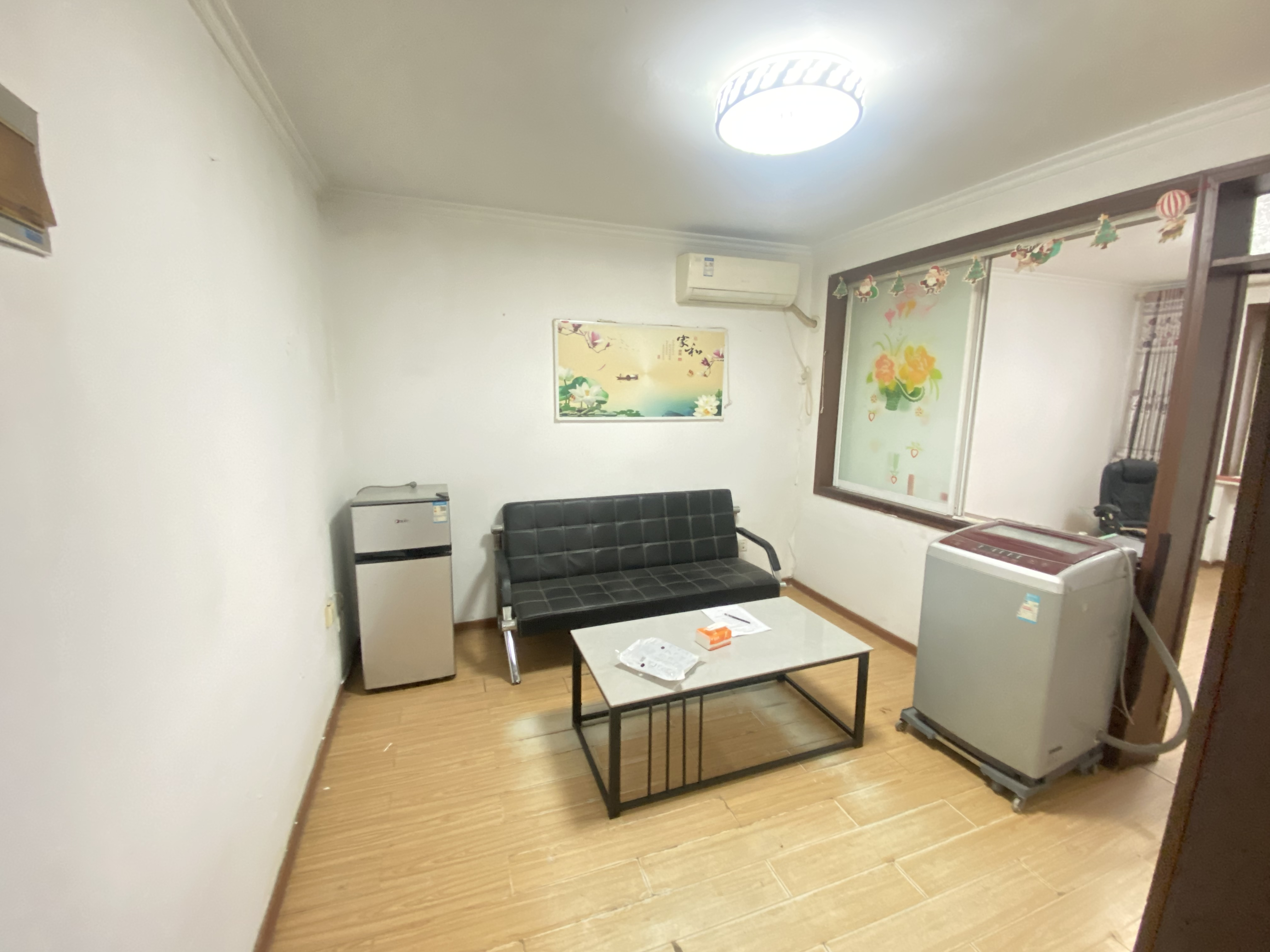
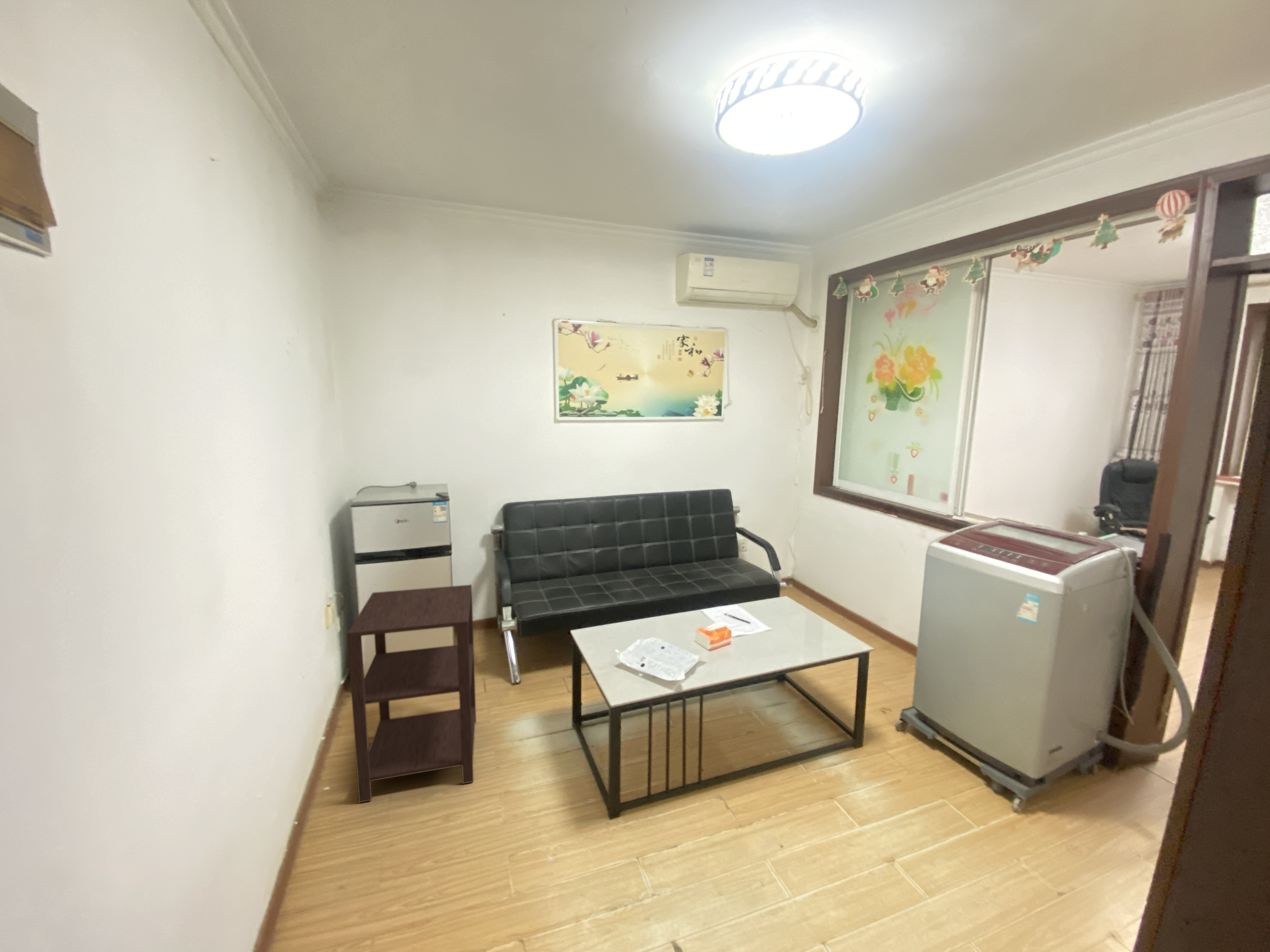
+ side table (420, 683)
